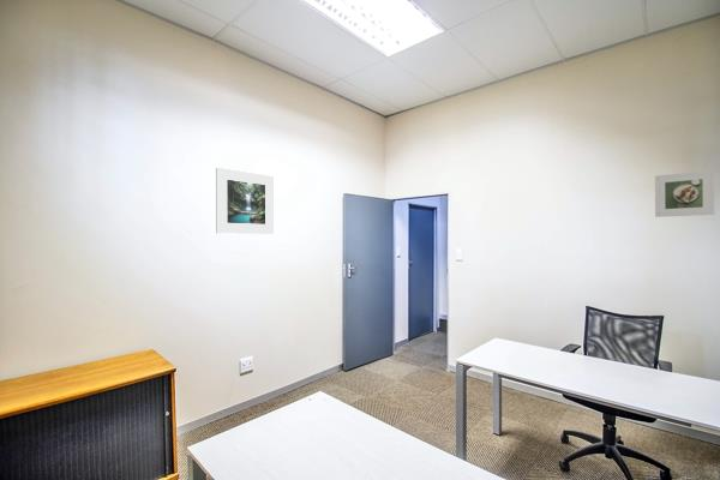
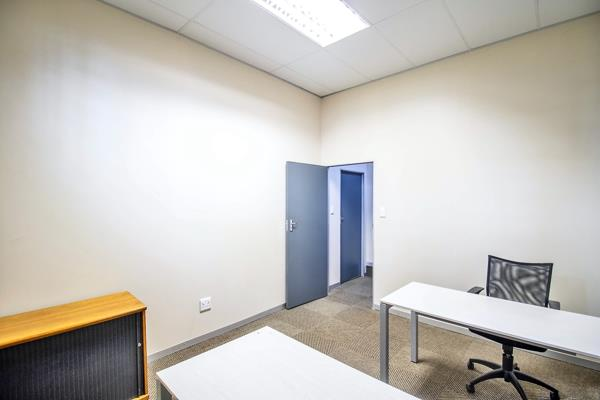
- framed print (246, 203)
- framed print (683, 194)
